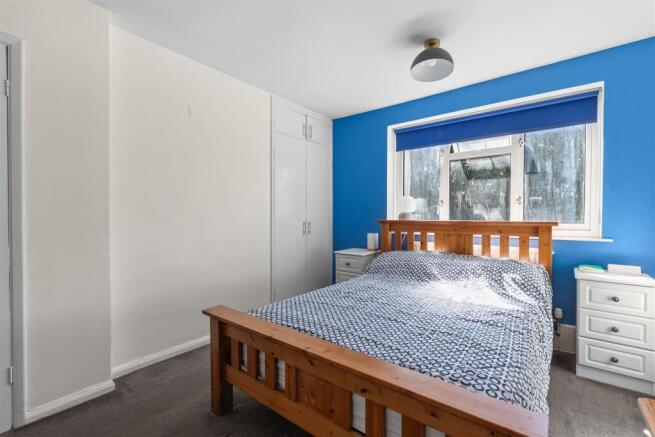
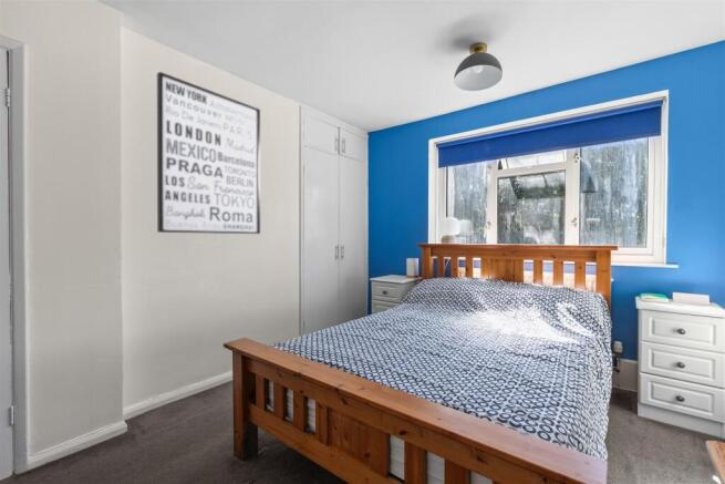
+ wall art (215, 163)
